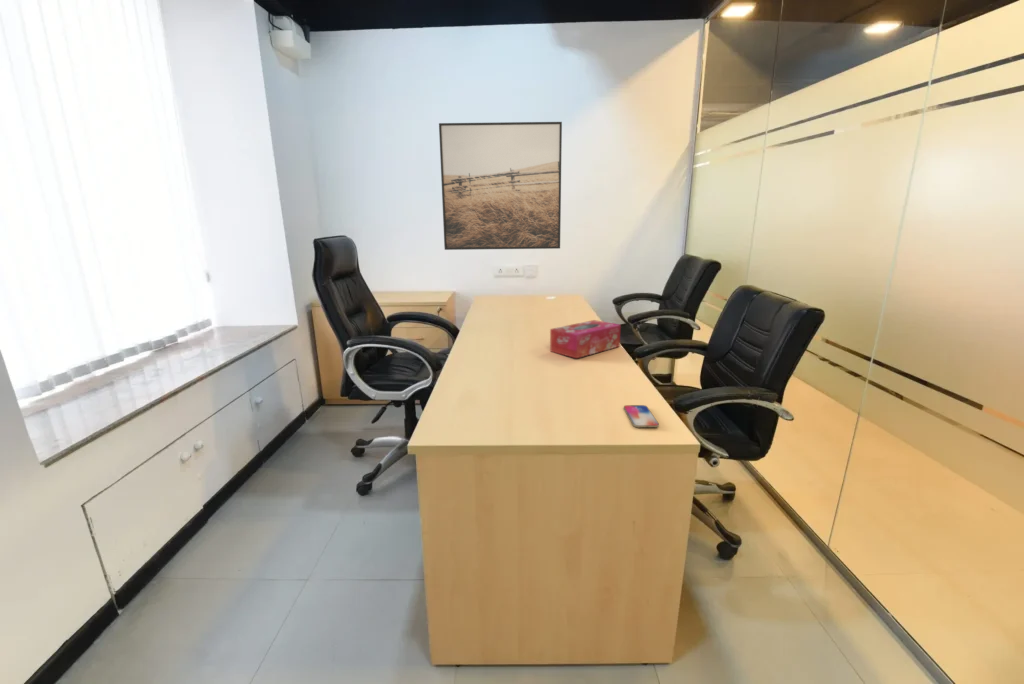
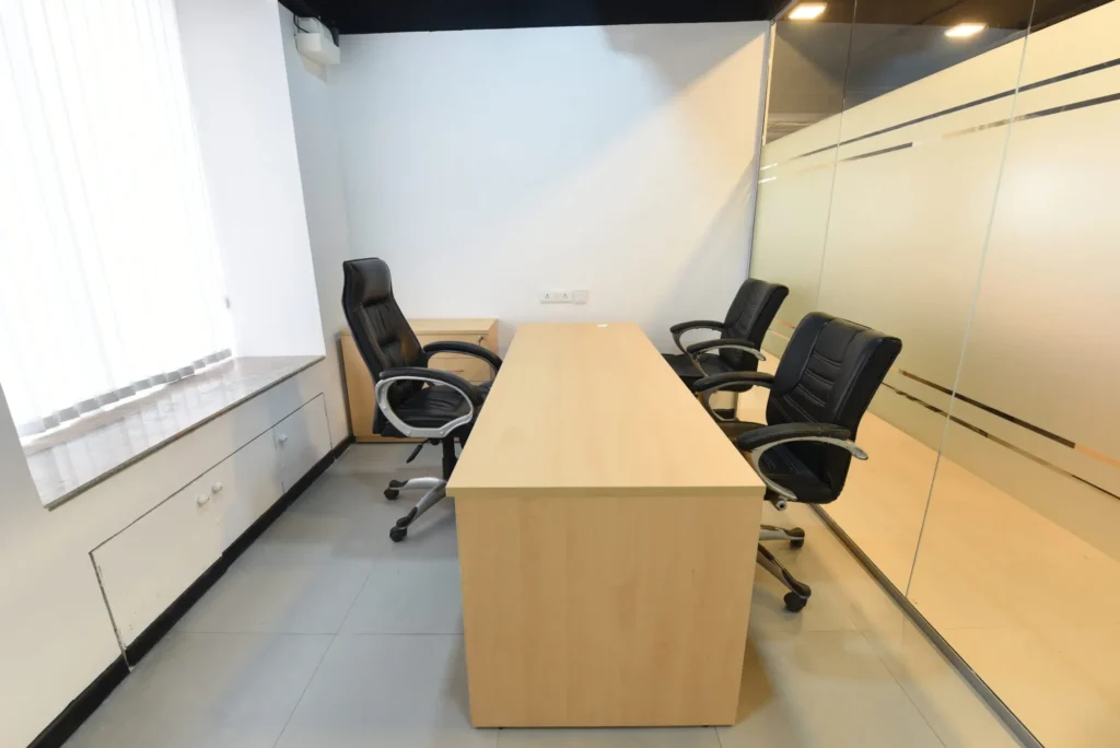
- tissue box (585, 337)
- smartphone (640, 415)
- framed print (501, 187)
